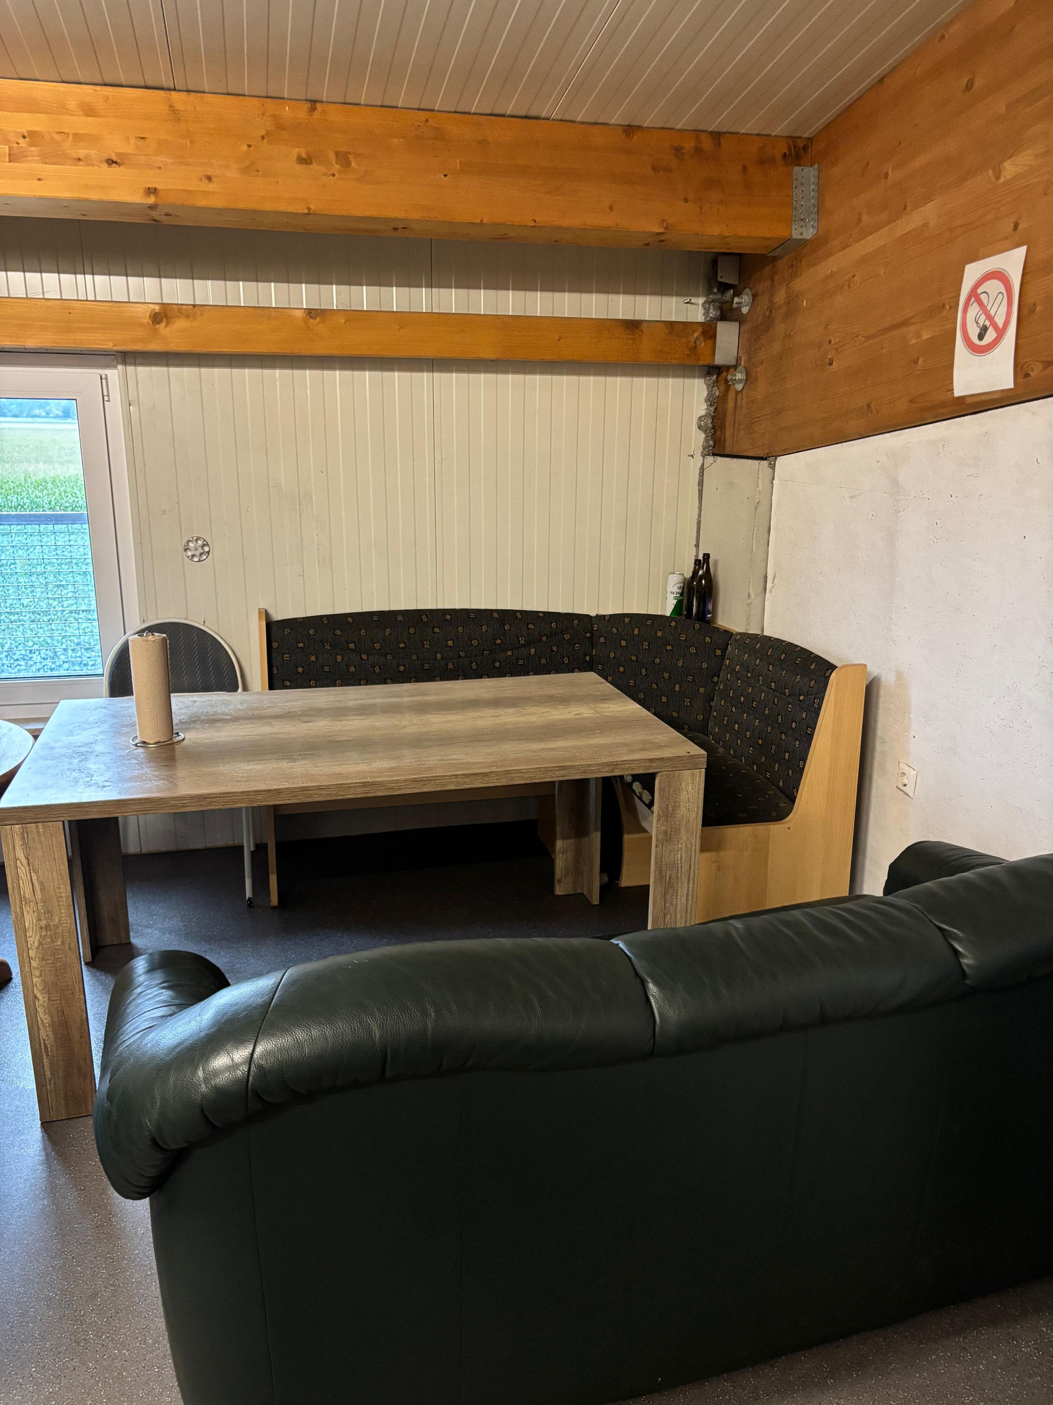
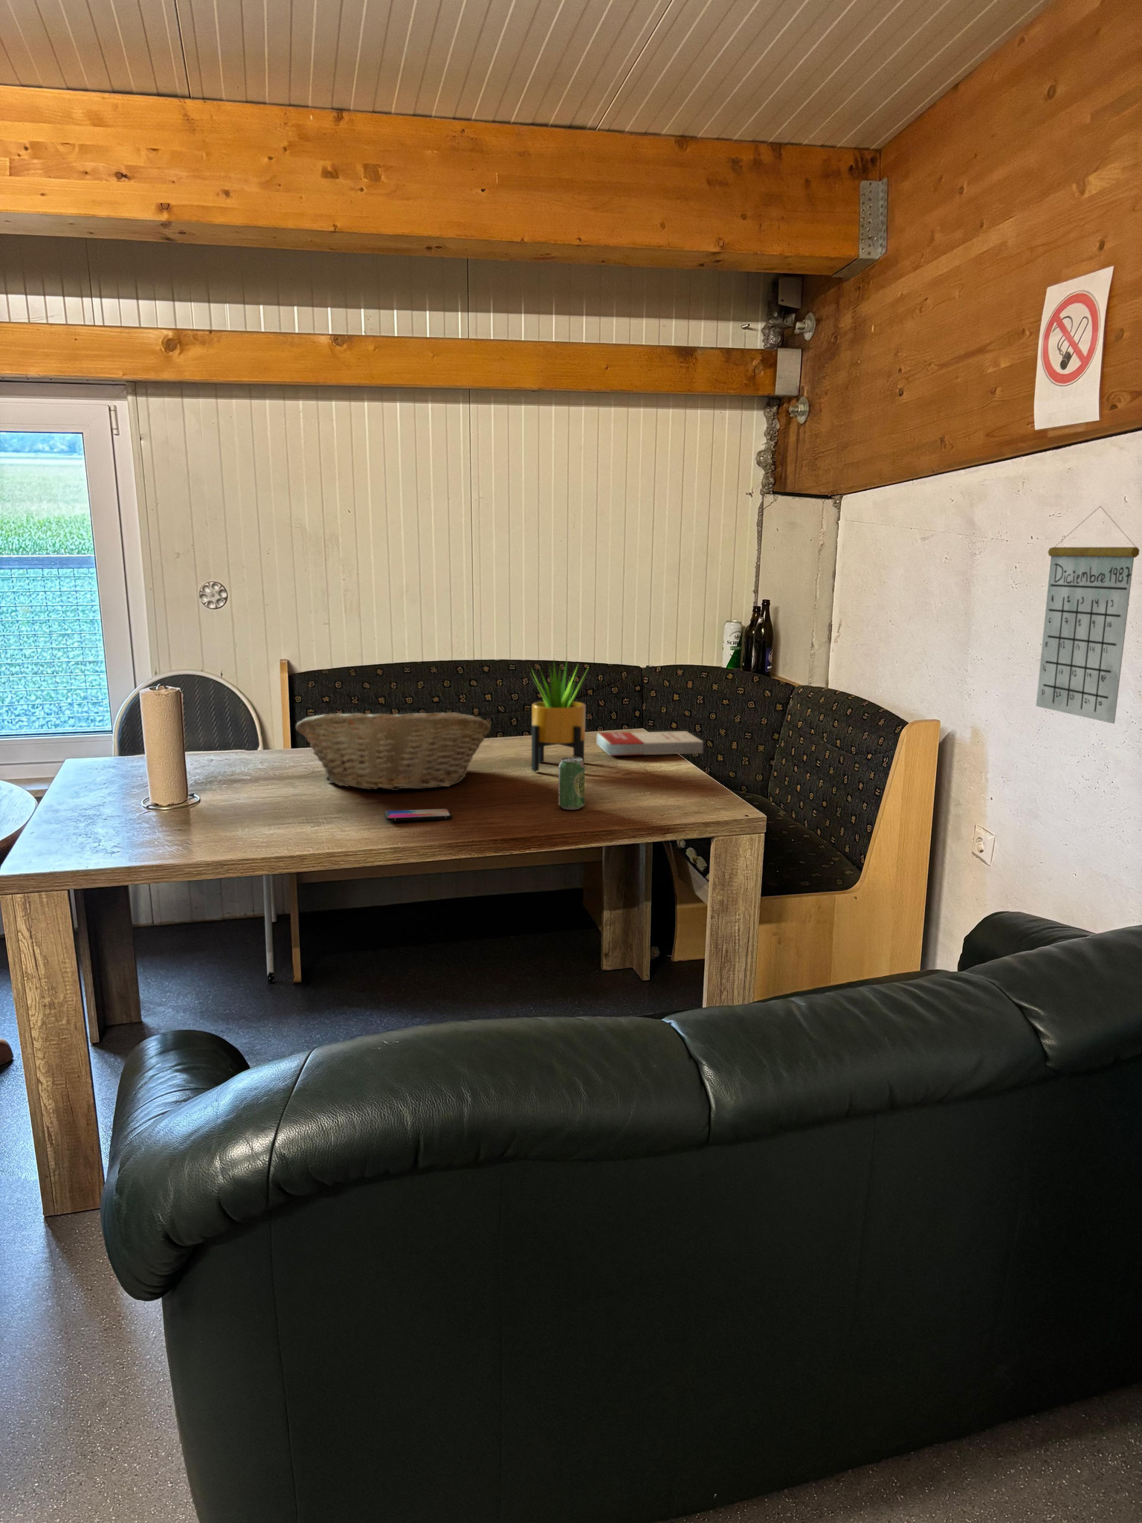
+ fruit basket (395, 741)
+ book (648, 742)
+ potted plant (558, 714)
+ beverage can (571, 782)
+ calendar (1084, 612)
+ smartphone (417, 814)
